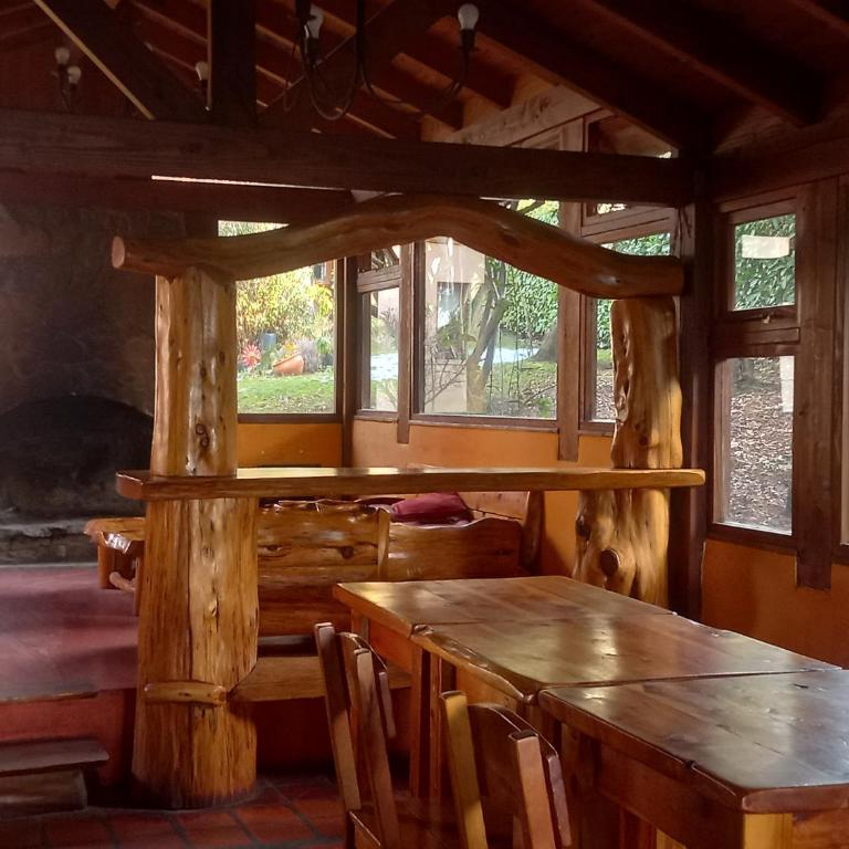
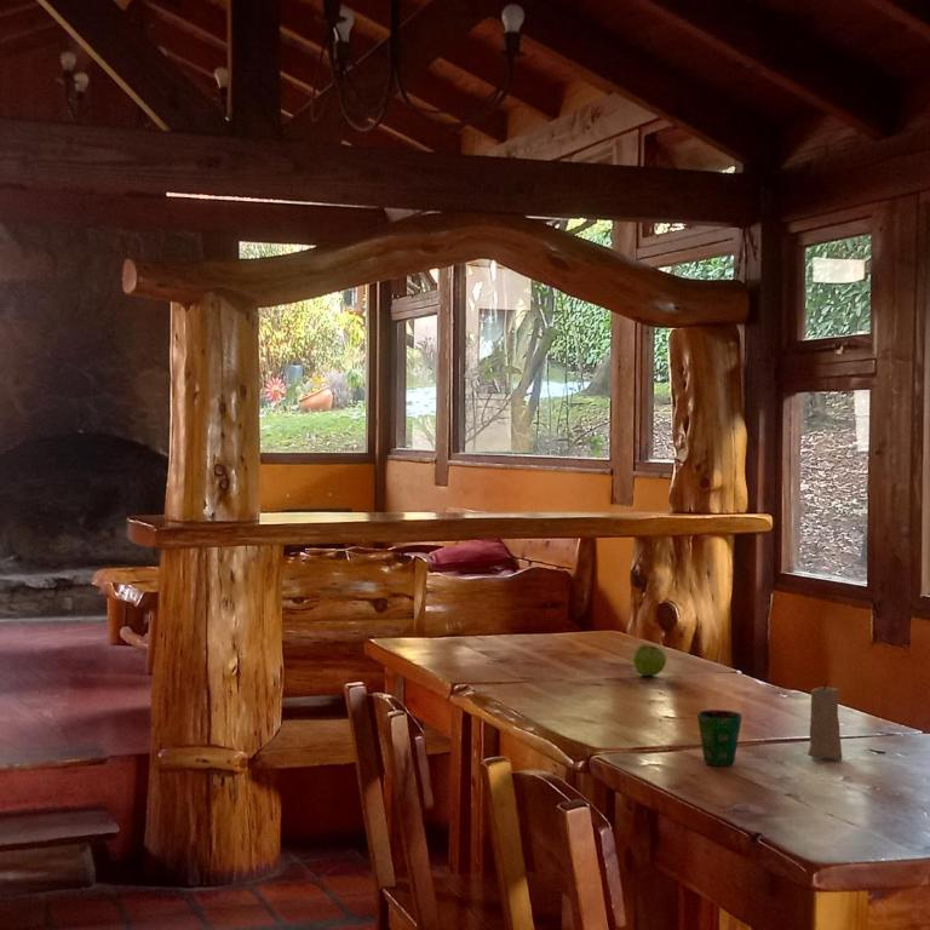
+ candle (825, 718)
+ cup (716, 736)
+ fruit (649, 660)
